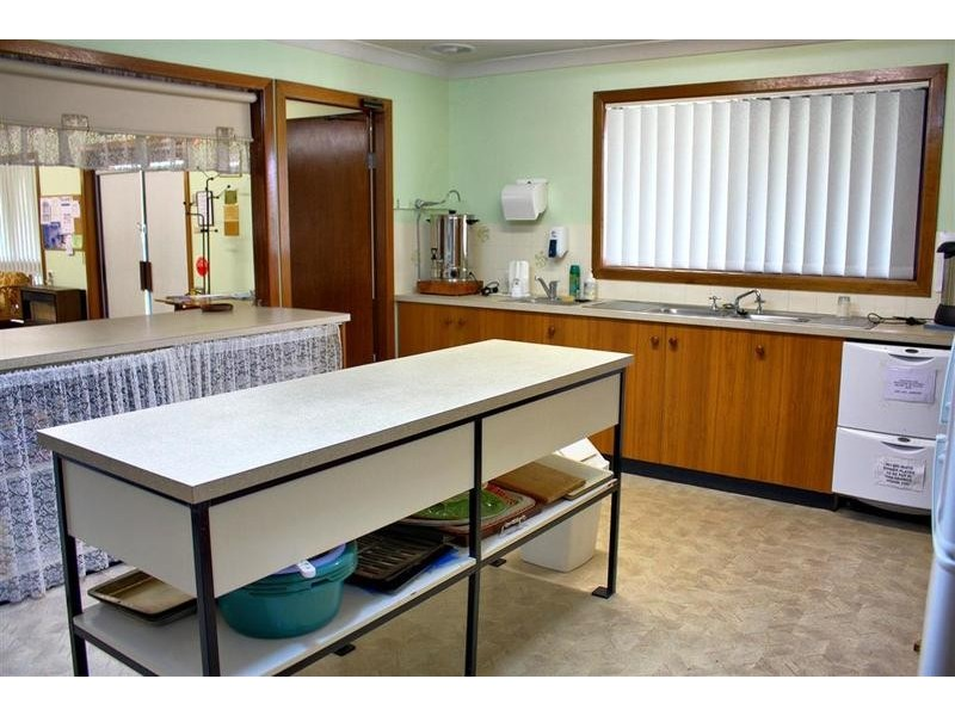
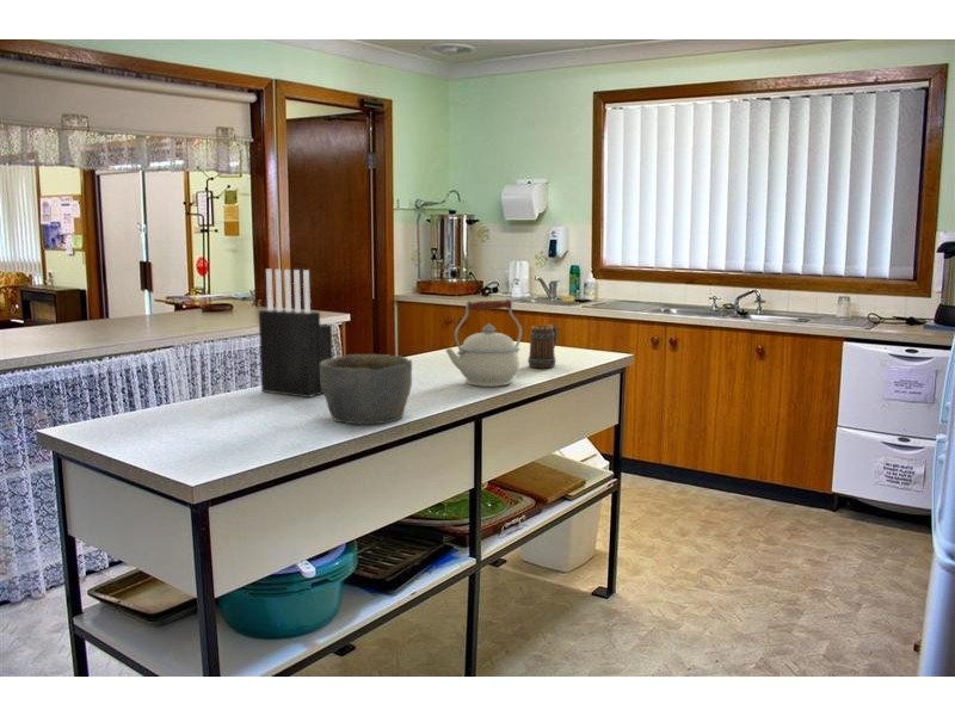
+ kettle (483, 341)
+ knife block (297, 331)
+ mug (544, 345)
+ bowl (368, 388)
